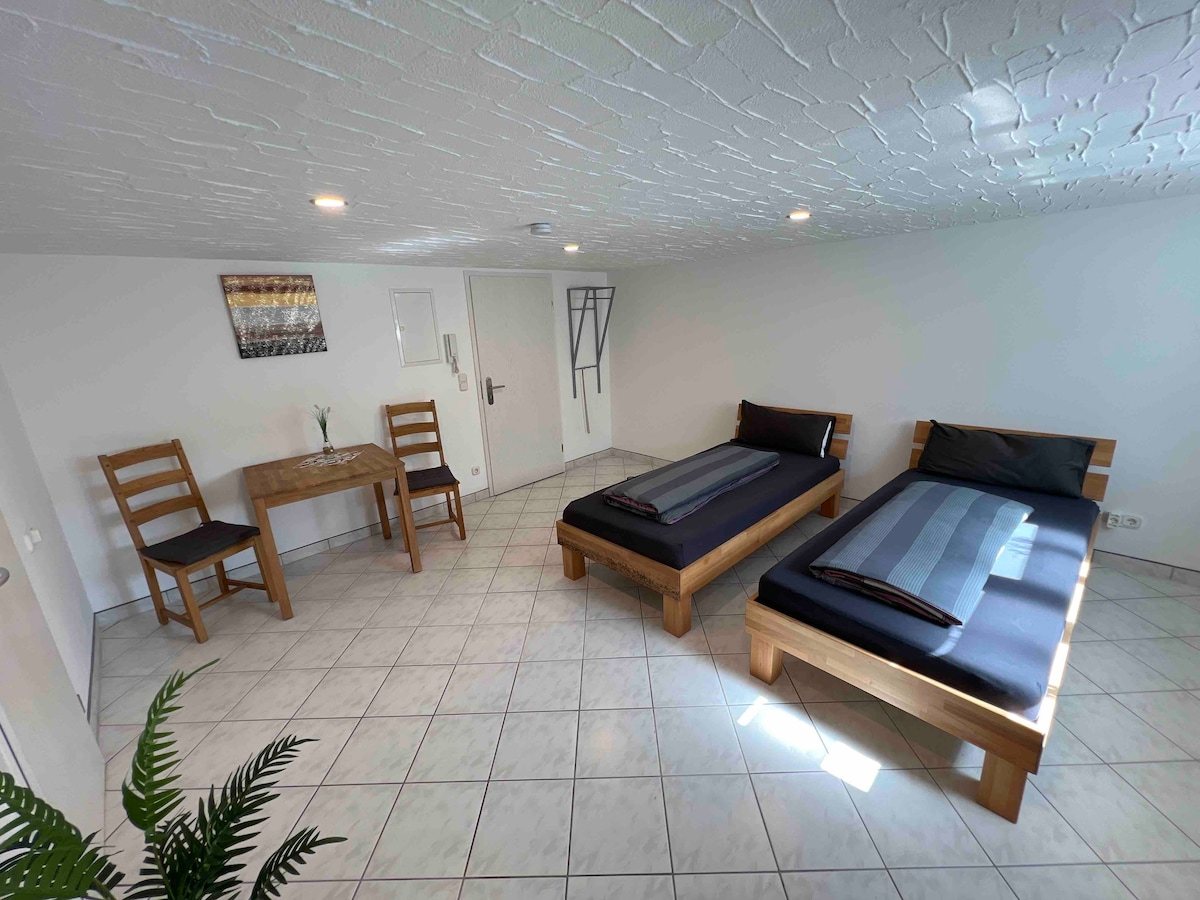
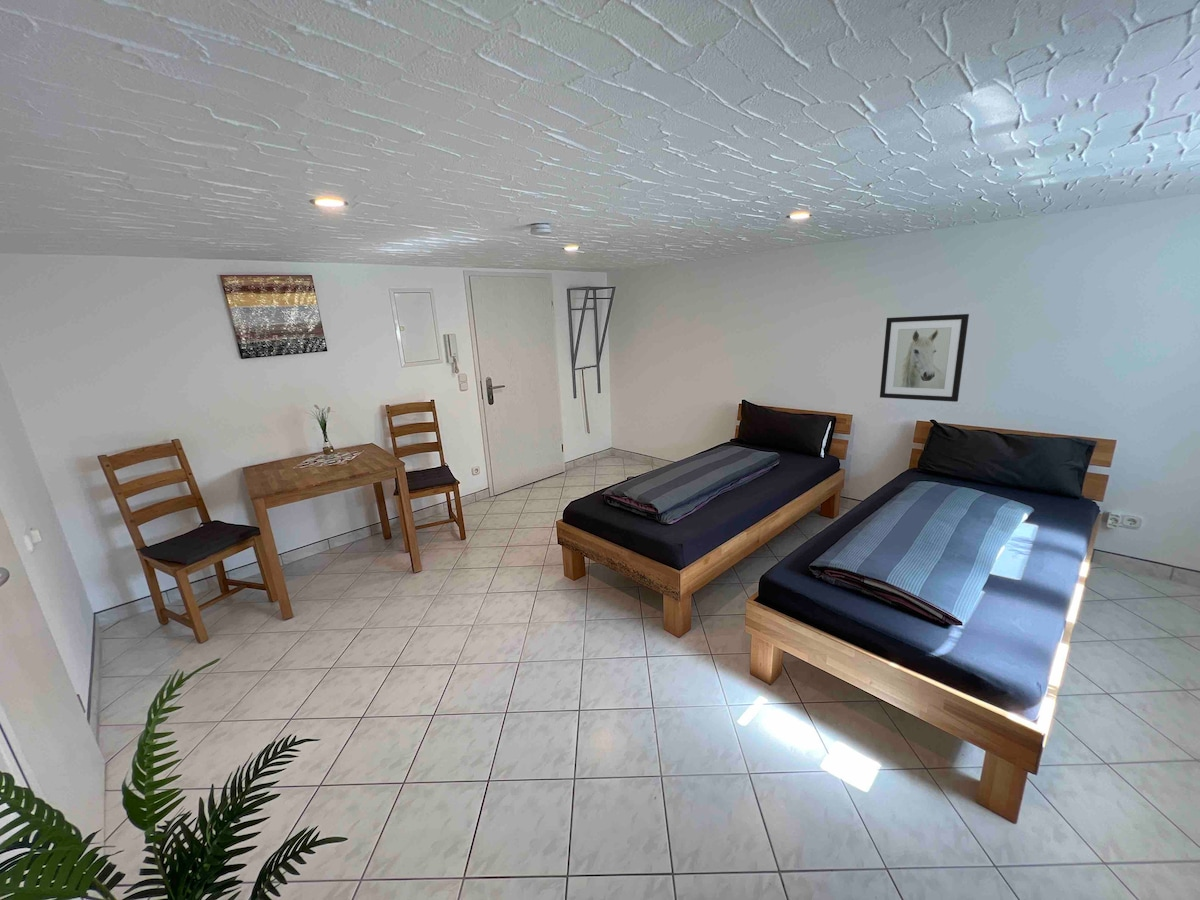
+ wall art (921, 358)
